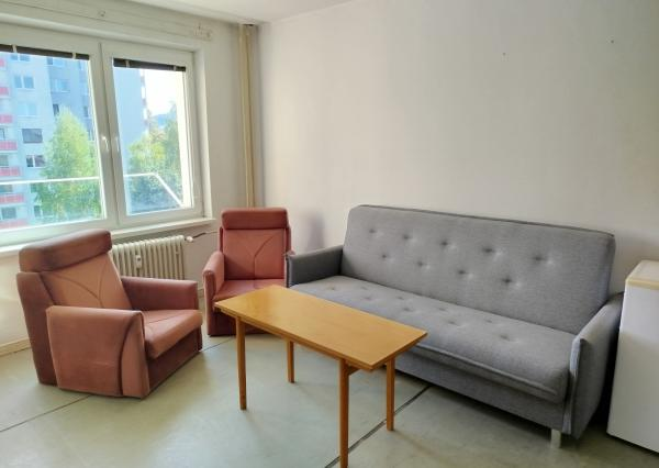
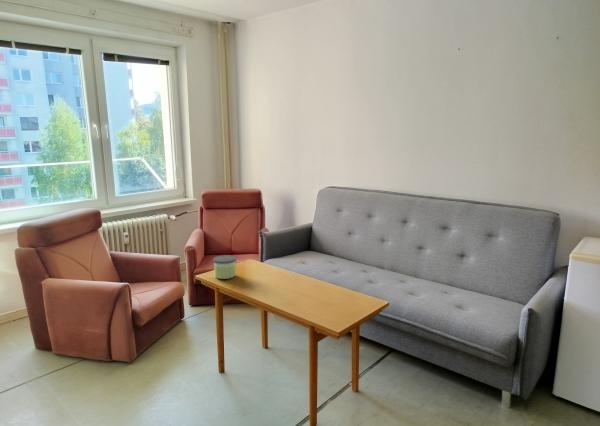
+ candle (225, 267)
